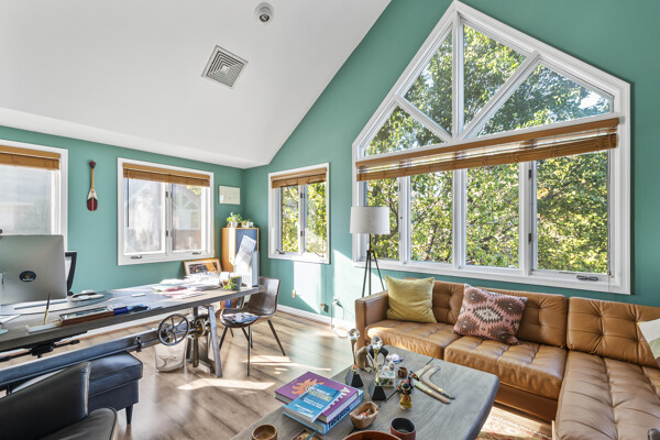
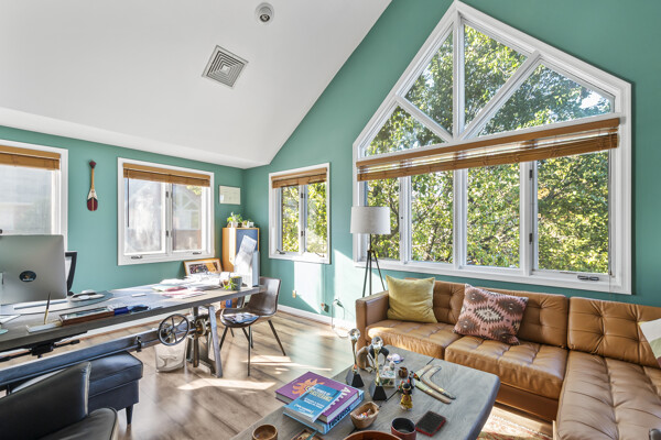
+ cell phone (430, 422)
